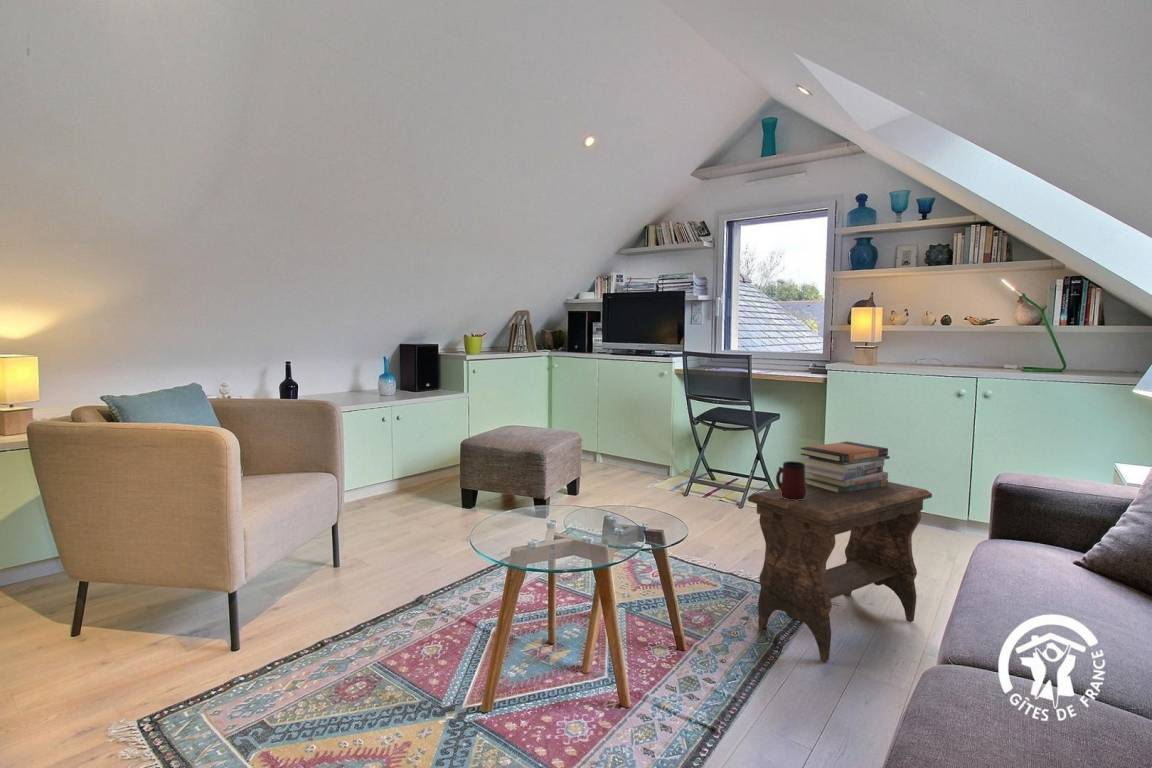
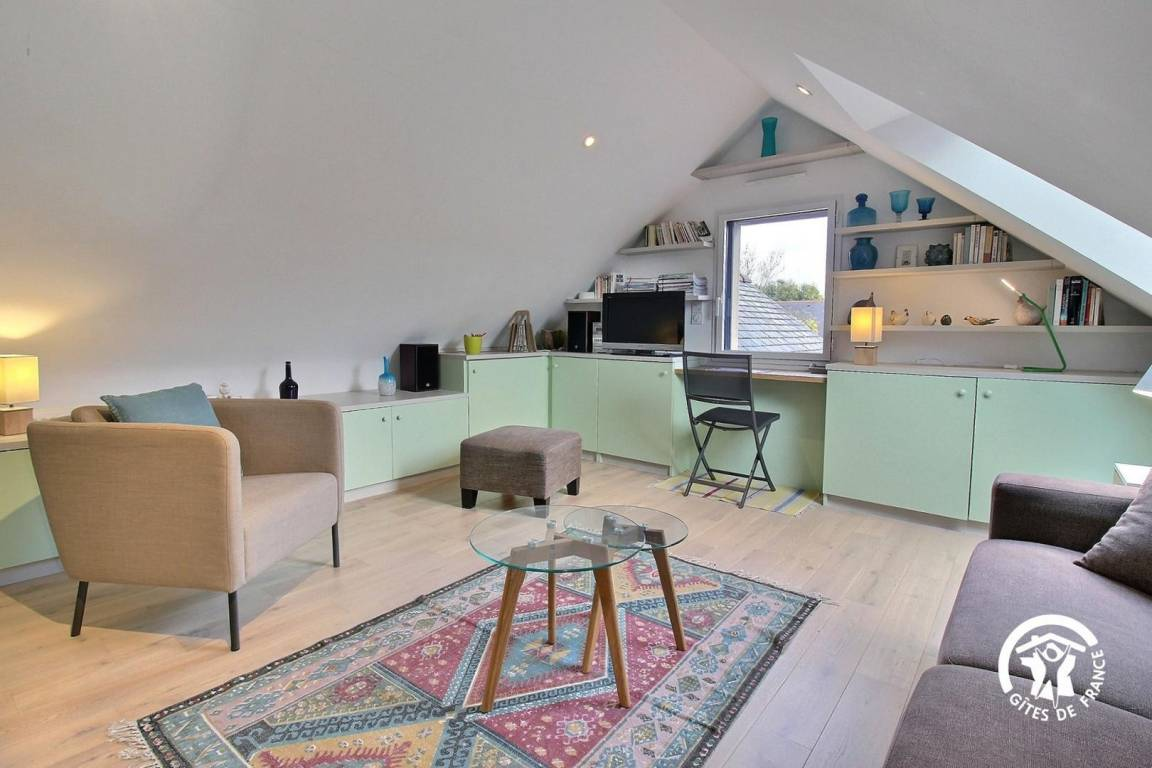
- mug (789, 479)
- book stack (844, 466)
- footstool (842, 564)
